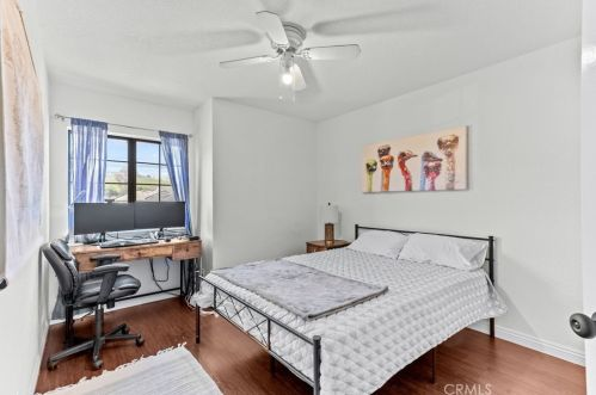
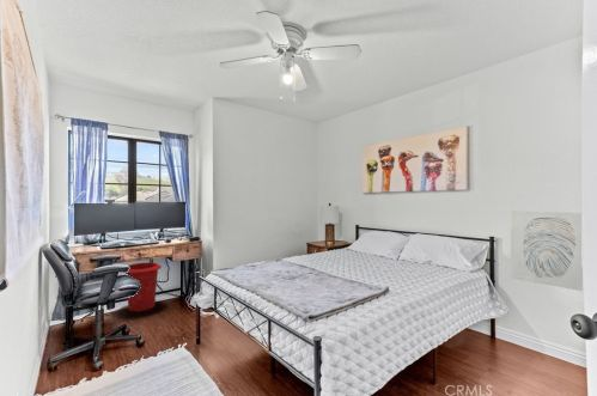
+ wall art (547, 248)
+ waste bin (141, 286)
